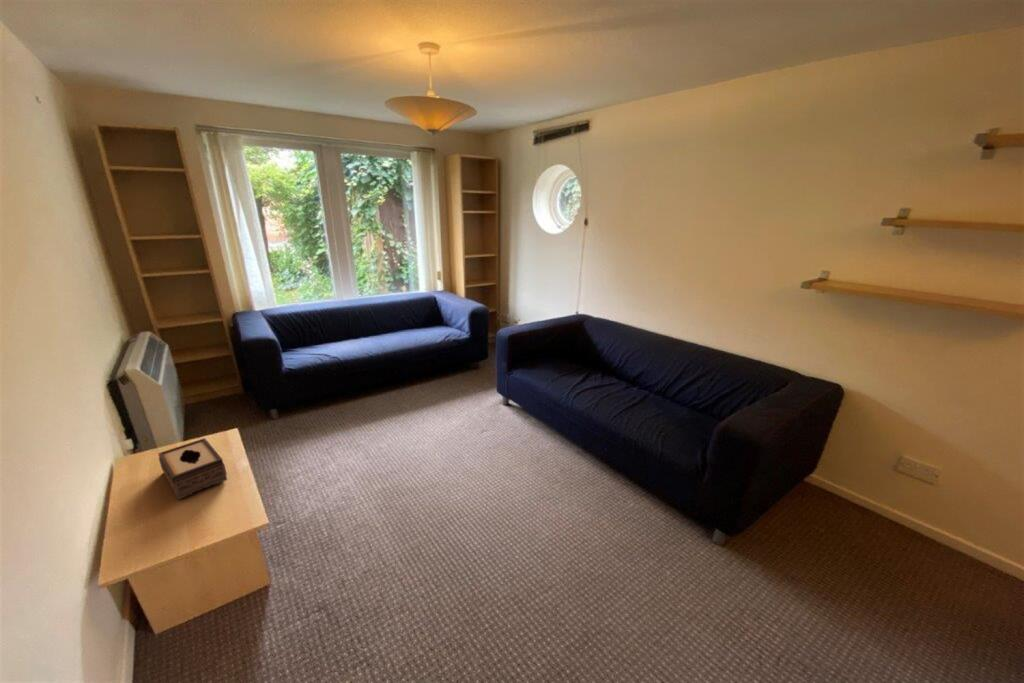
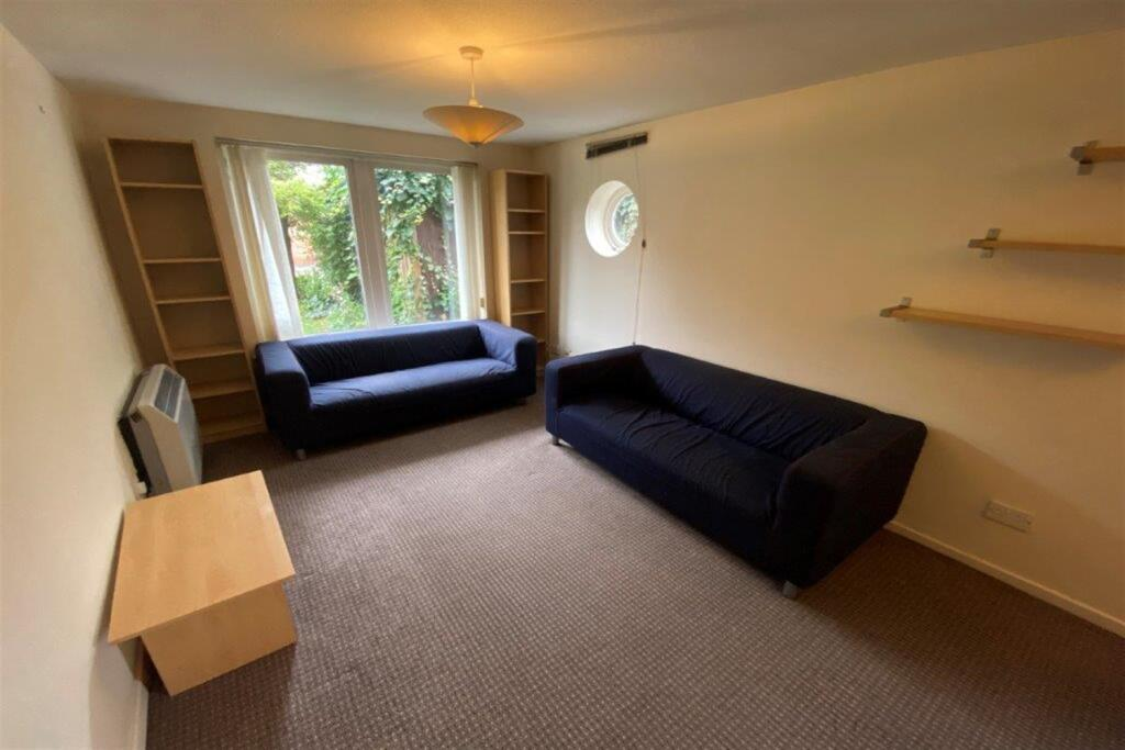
- tissue box (192, 466)
